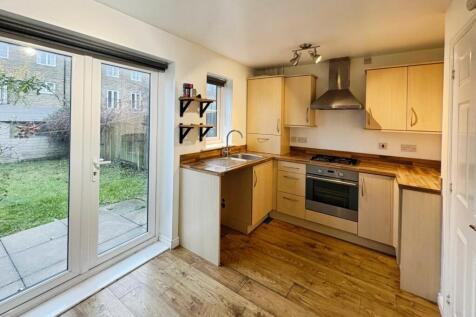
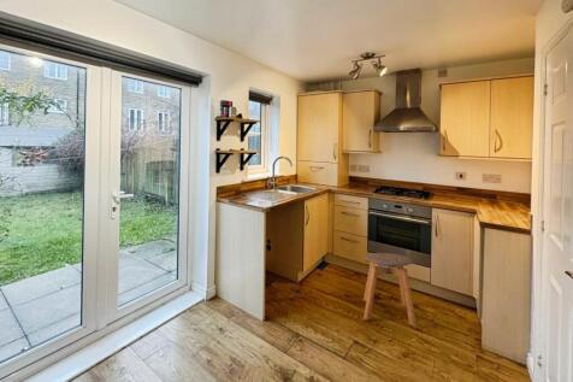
+ stool (386, 274)
